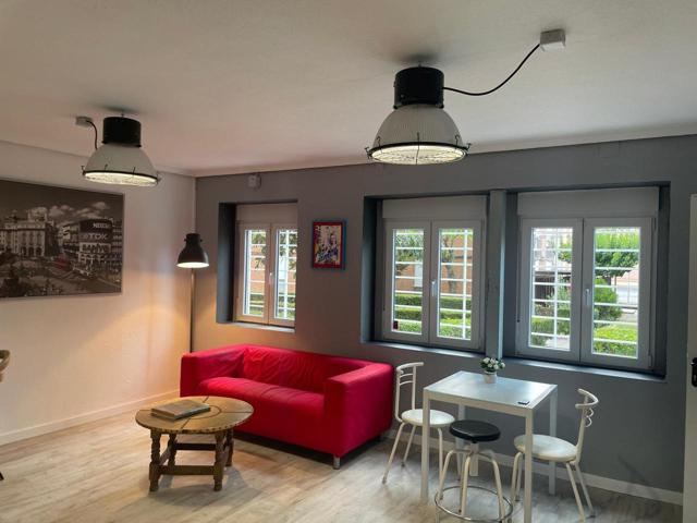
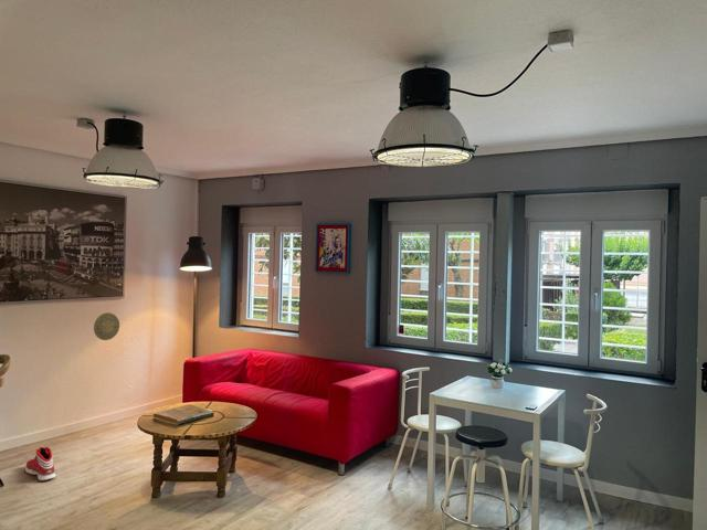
+ sneaker (40, 458)
+ decorative plate (107, 326)
